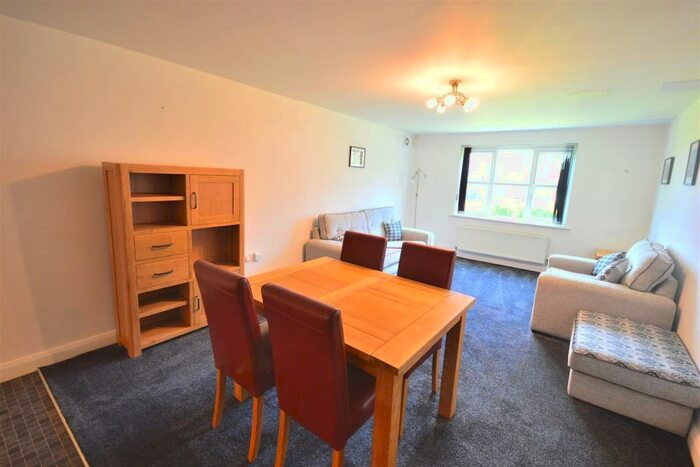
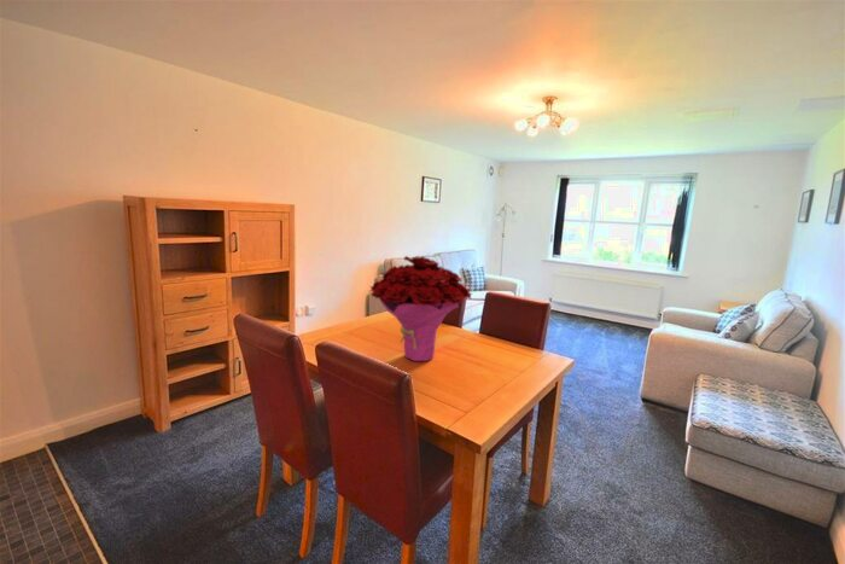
+ flower bouquet (419, 307)
